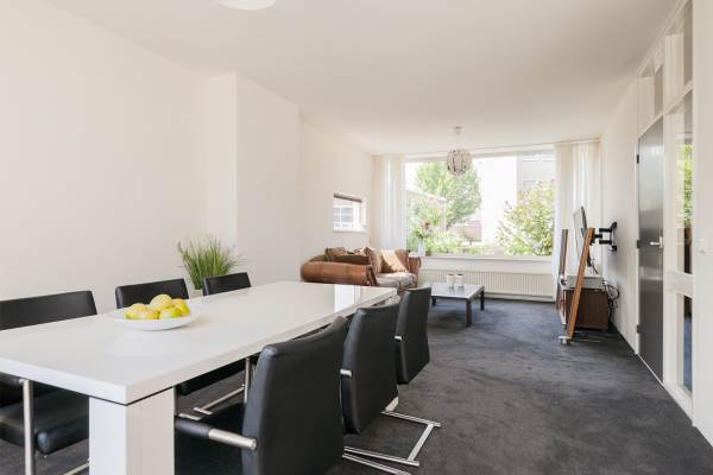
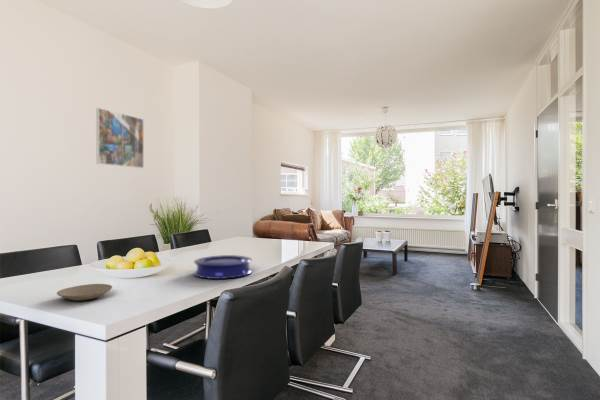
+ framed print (121, 139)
+ plate (223, 266)
+ plate (85, 293)
